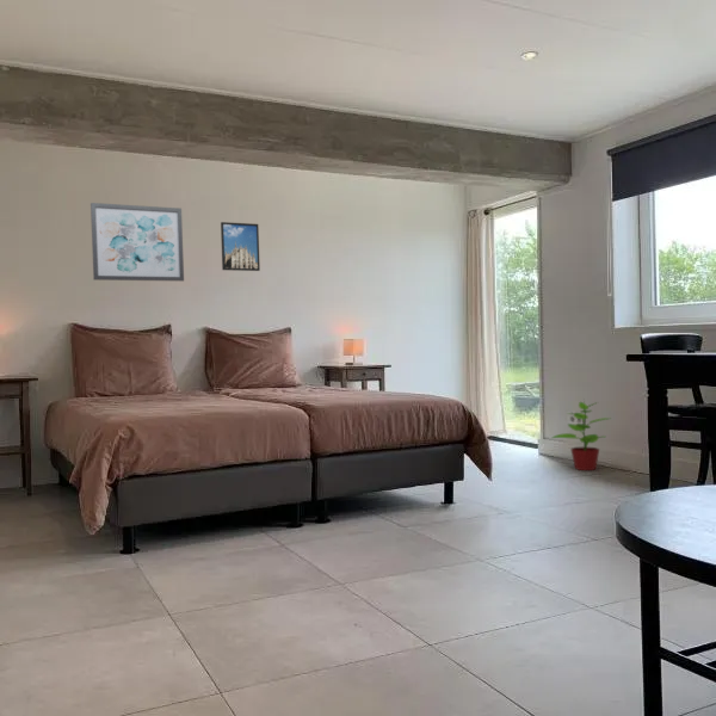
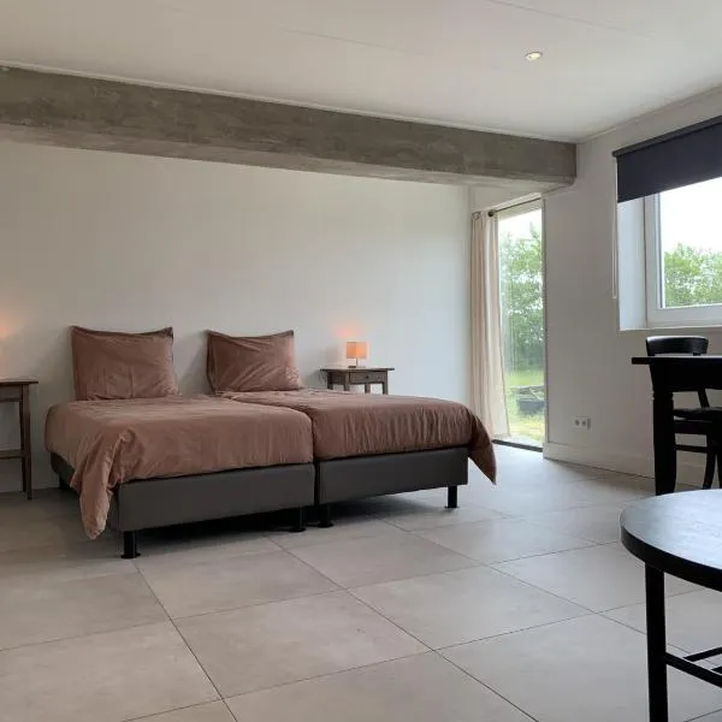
- potted plant (584, 433)
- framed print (240, 246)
- wall art (138, 242)
